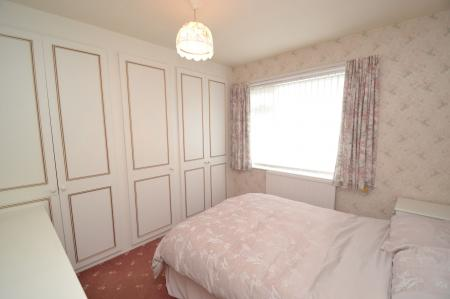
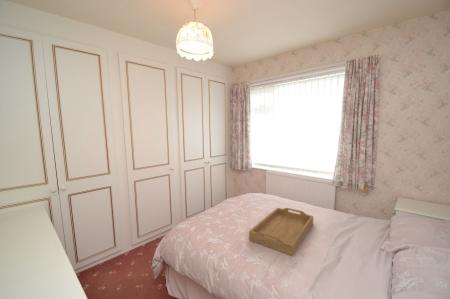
+ serving tray (283, 225)
